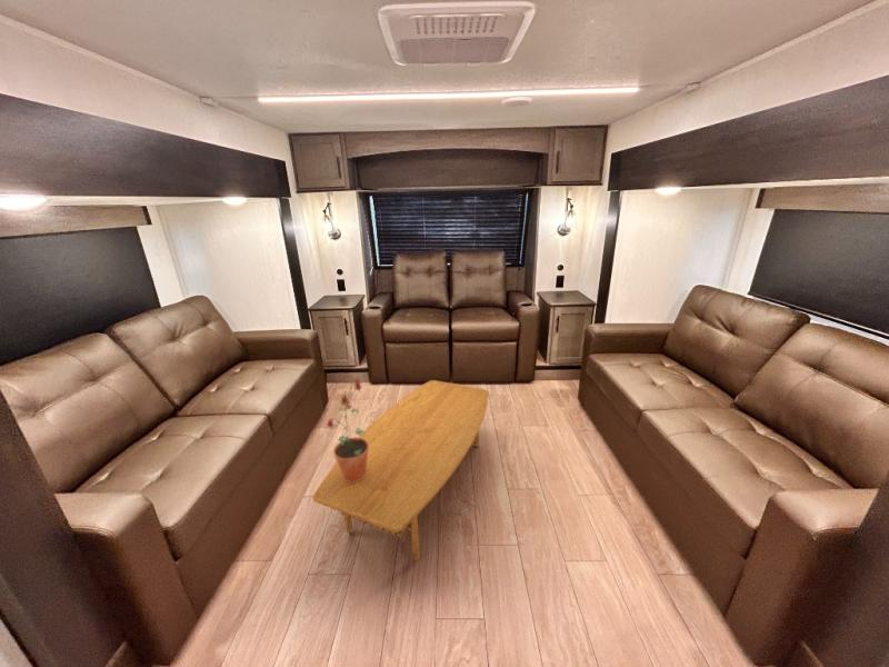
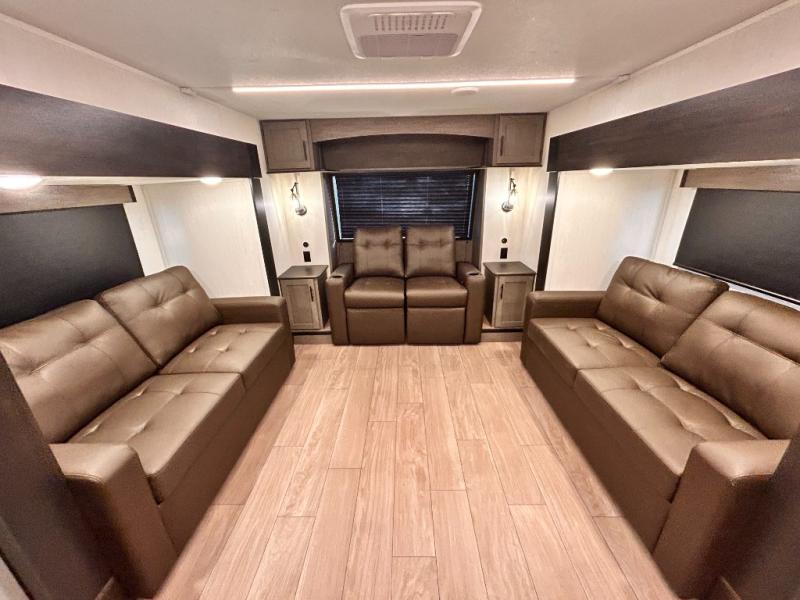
- potted plant (347, 429)
- coffee table (421, 457)
